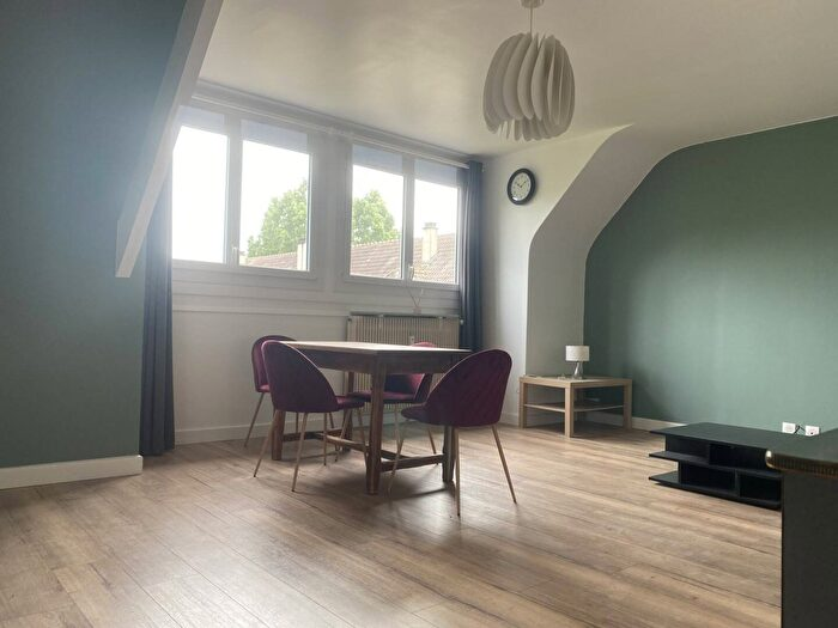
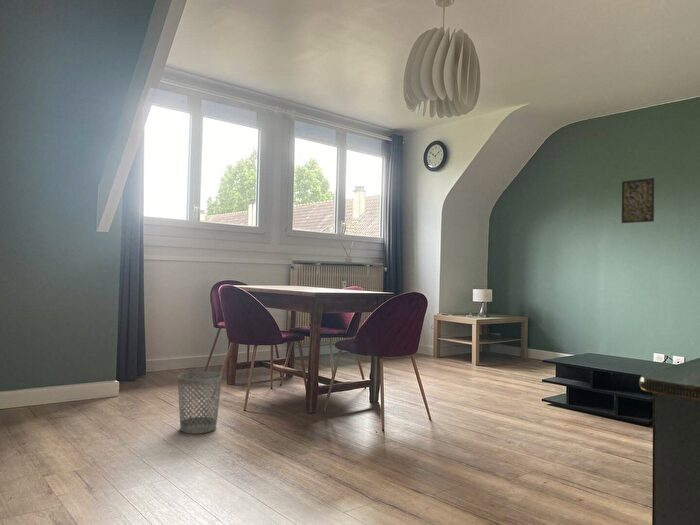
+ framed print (637, 201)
+ wastebasket (199, 402)
